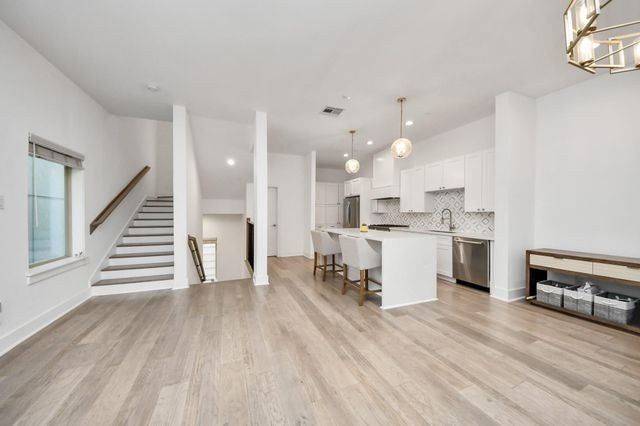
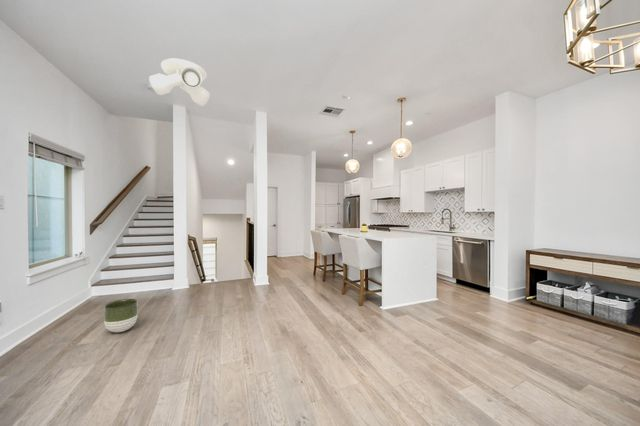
+ ceiling light (181, 82)
+ planter (121, 316)
